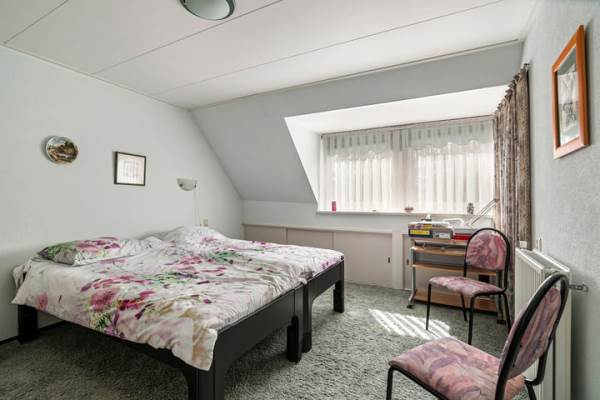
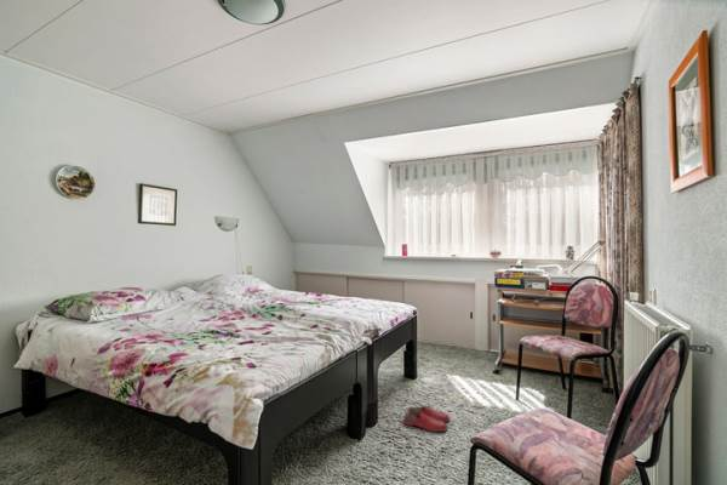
+ slippers (427, 415)
